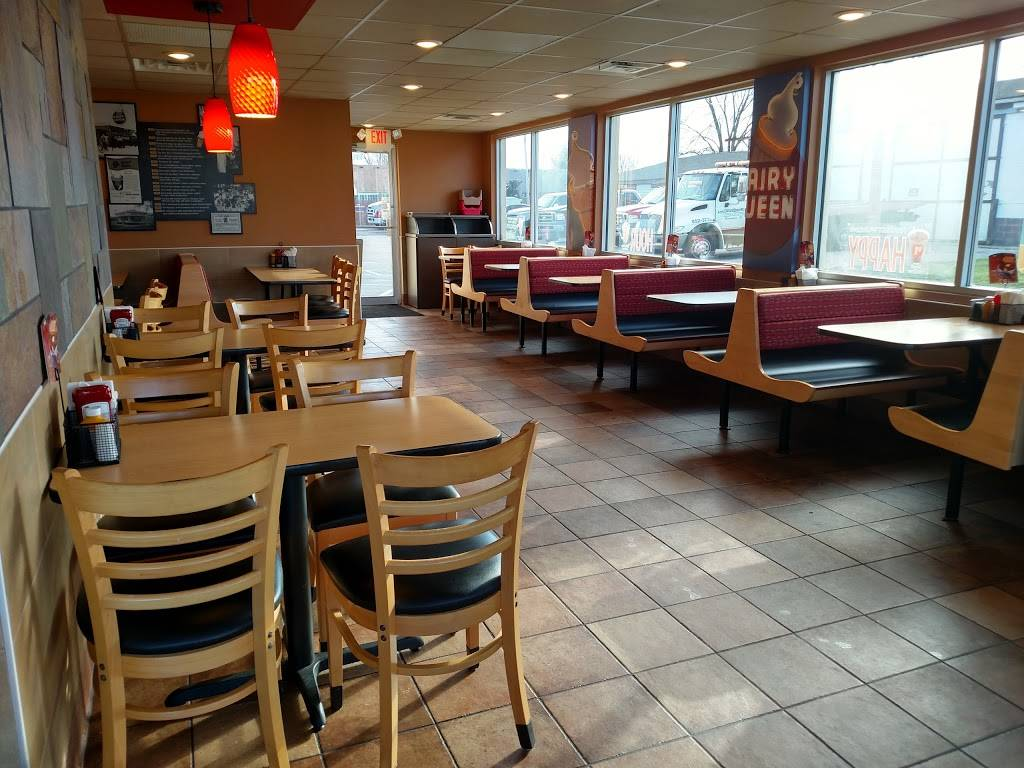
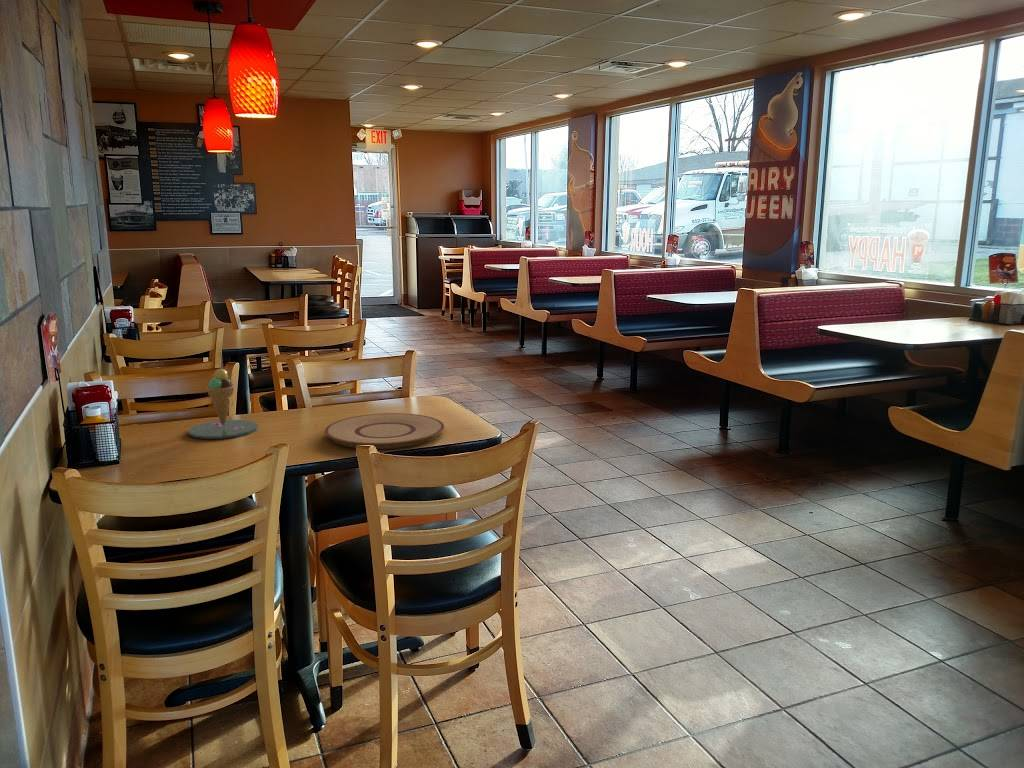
+ icecream (220, 392)
+ plate (385, 430)
